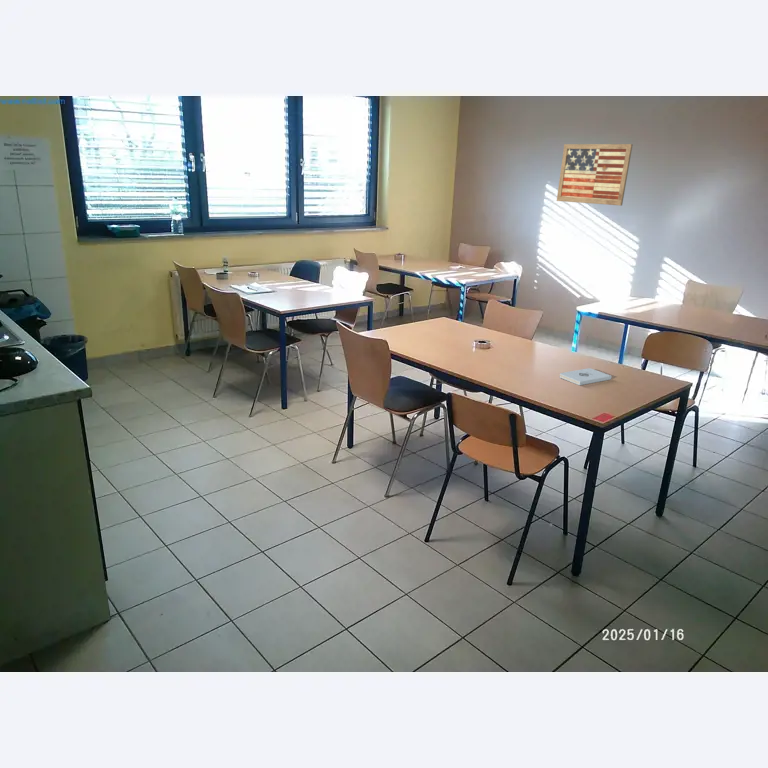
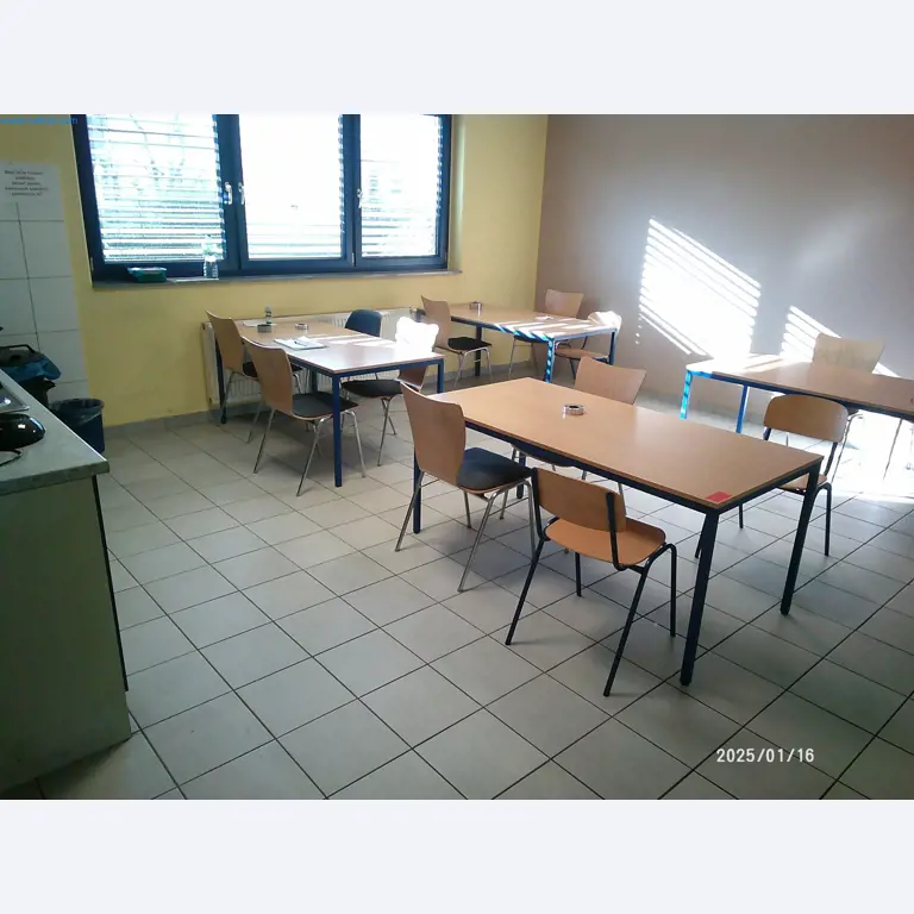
- notepad (584, 376)
- wall art (592, 174)
